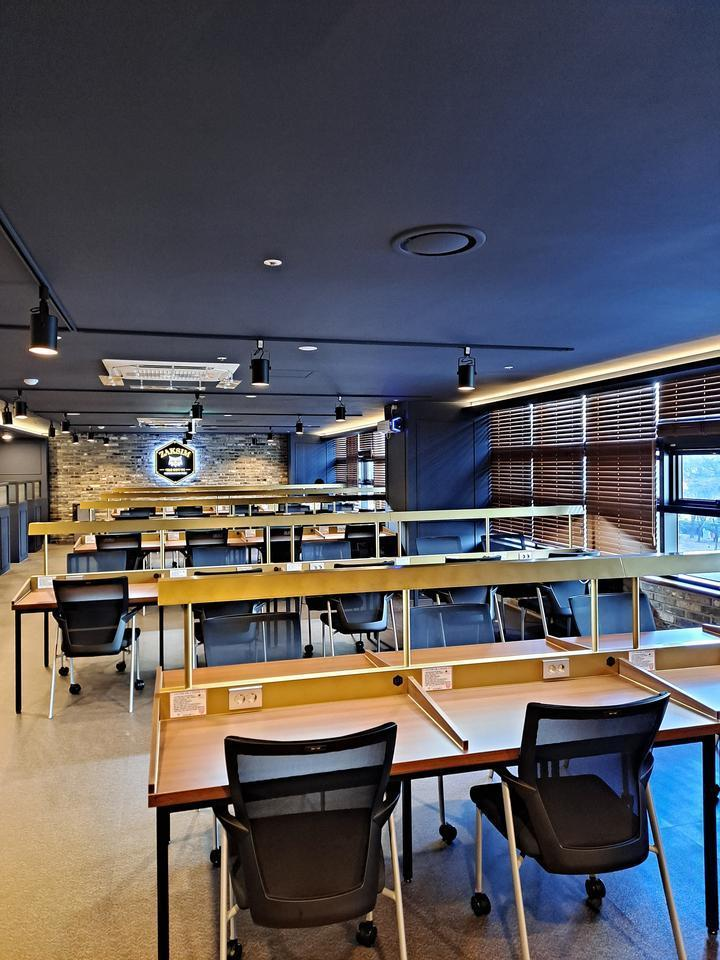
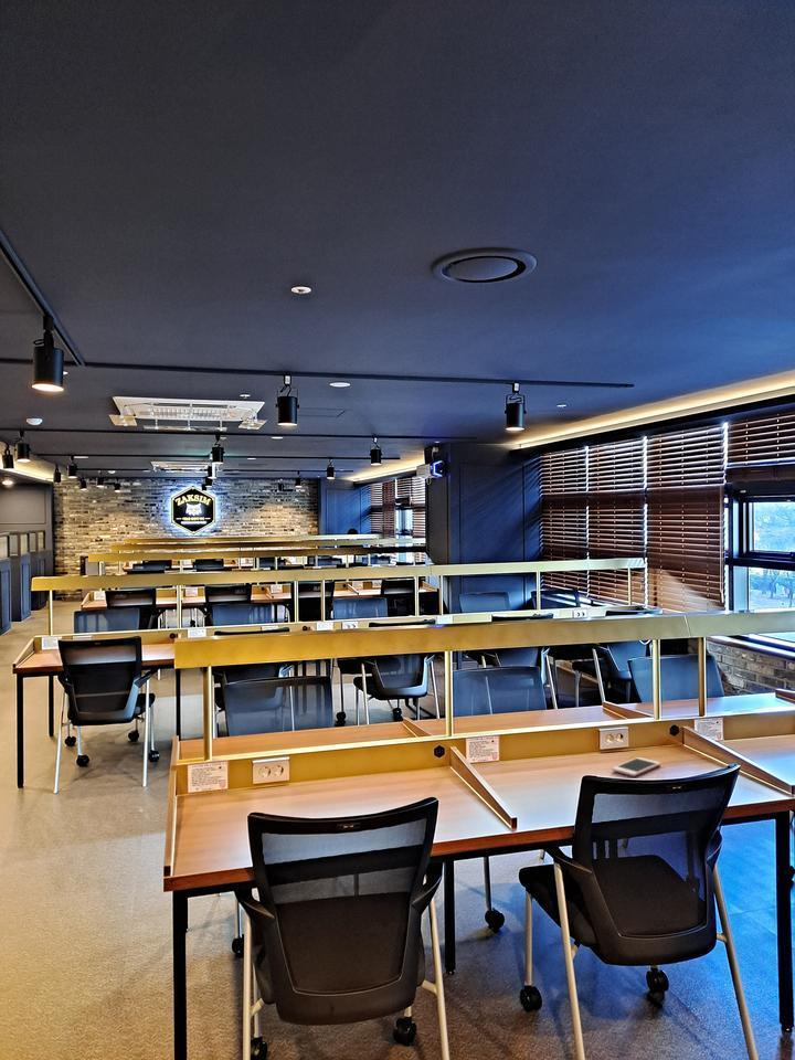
+ cell phone (636, 766)
